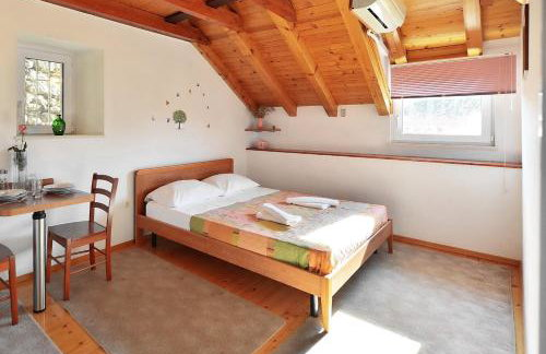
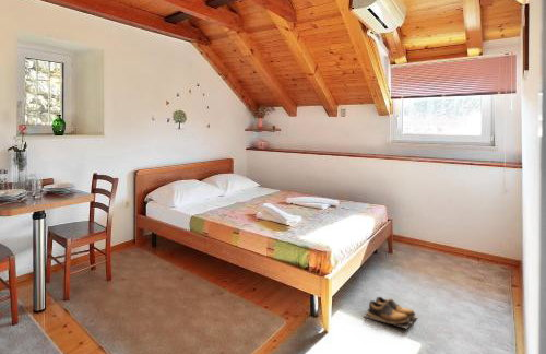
+ shoes (390, 308)
